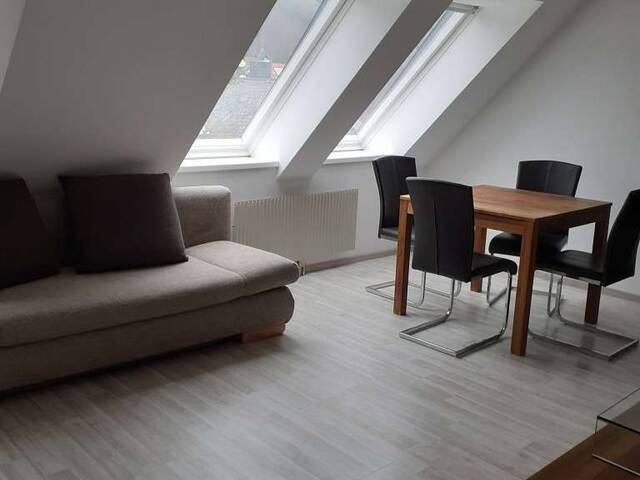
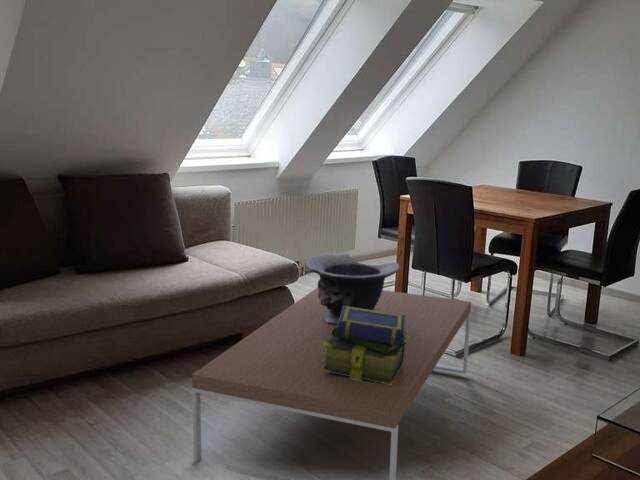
+ coffee table (349, 376)
+ stack of books (368, 341)
+ decorative bowl (349, 290)
